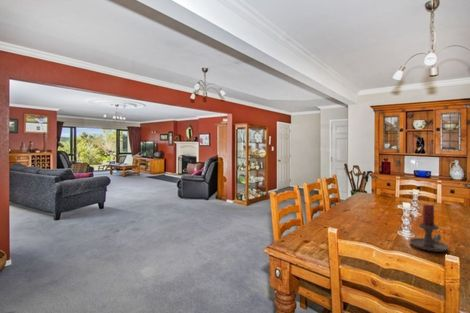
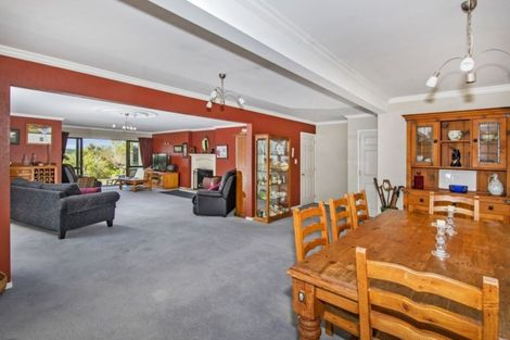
- candle holder (430, 224)
